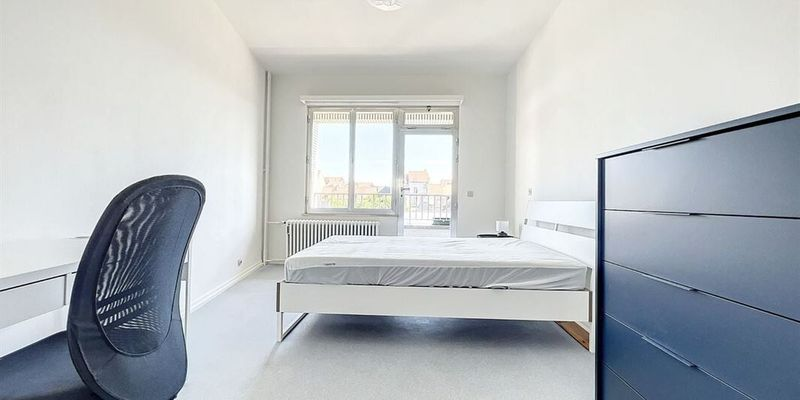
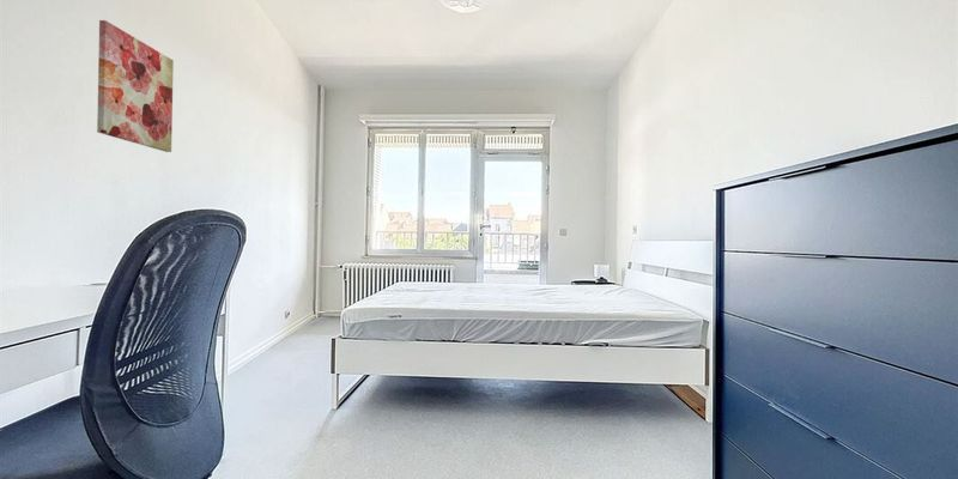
+ wall art (139, 92)
